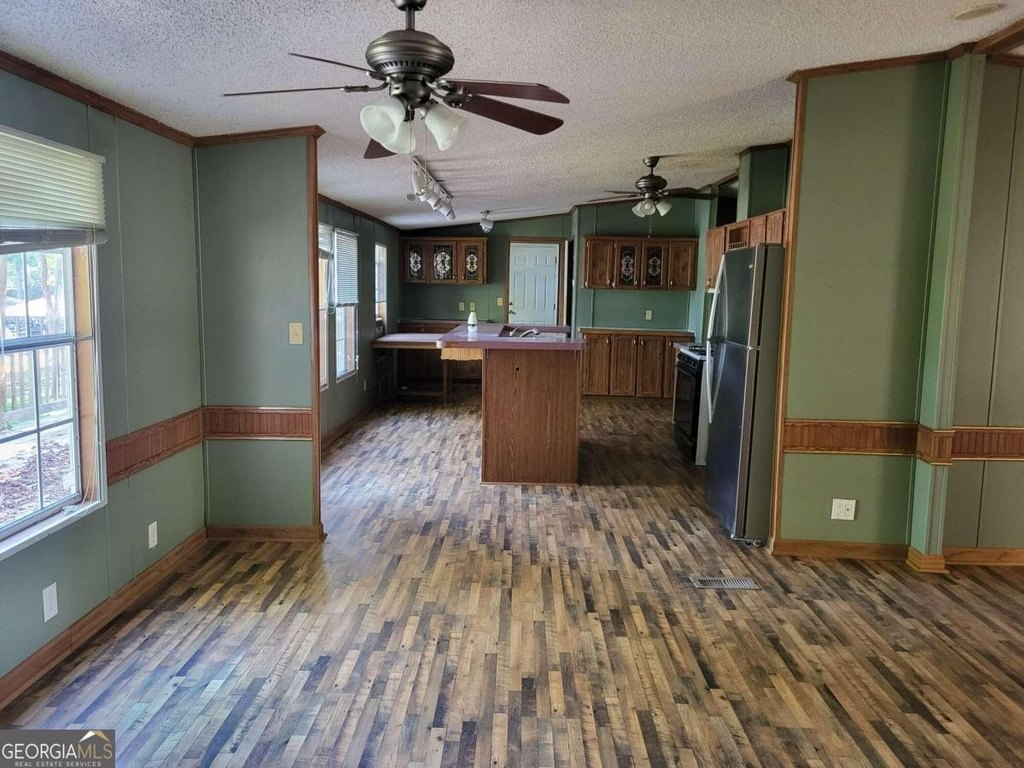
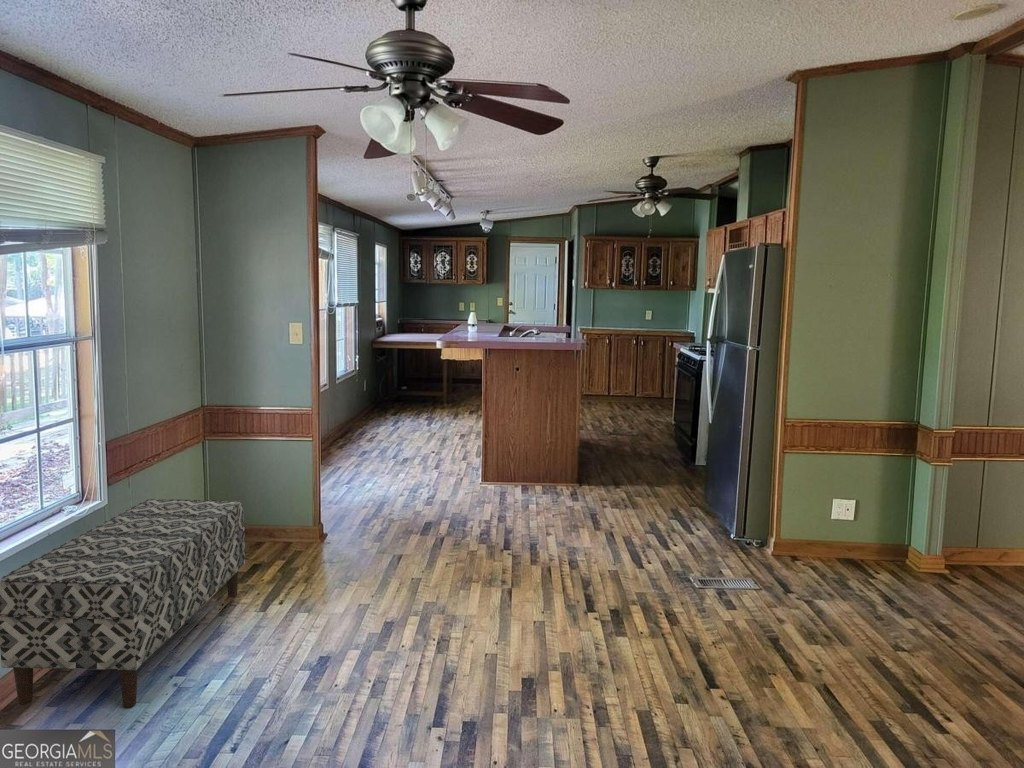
+ bench (143, 587)
